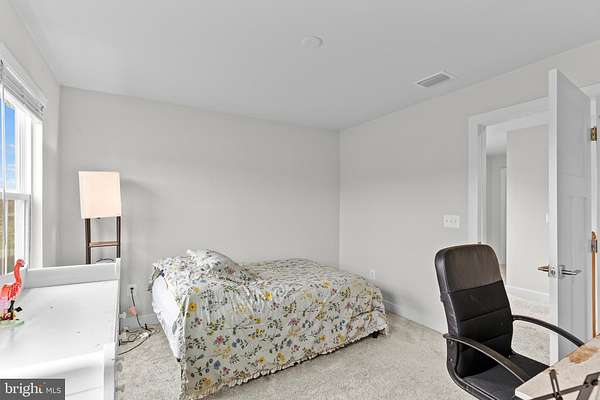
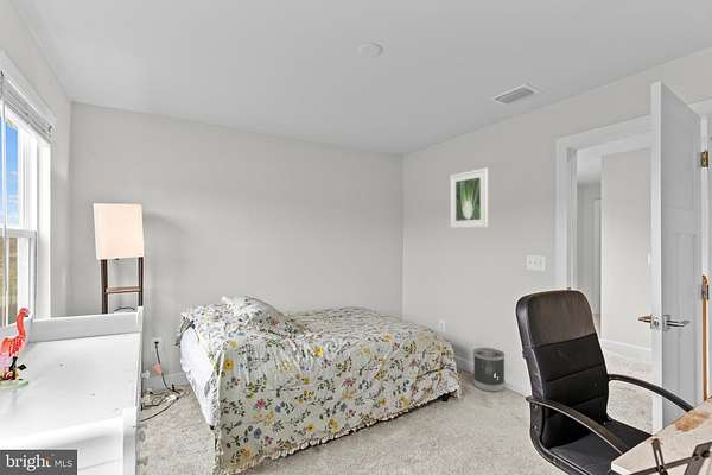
+ wastebasket (488, 368)
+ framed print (468, 200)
